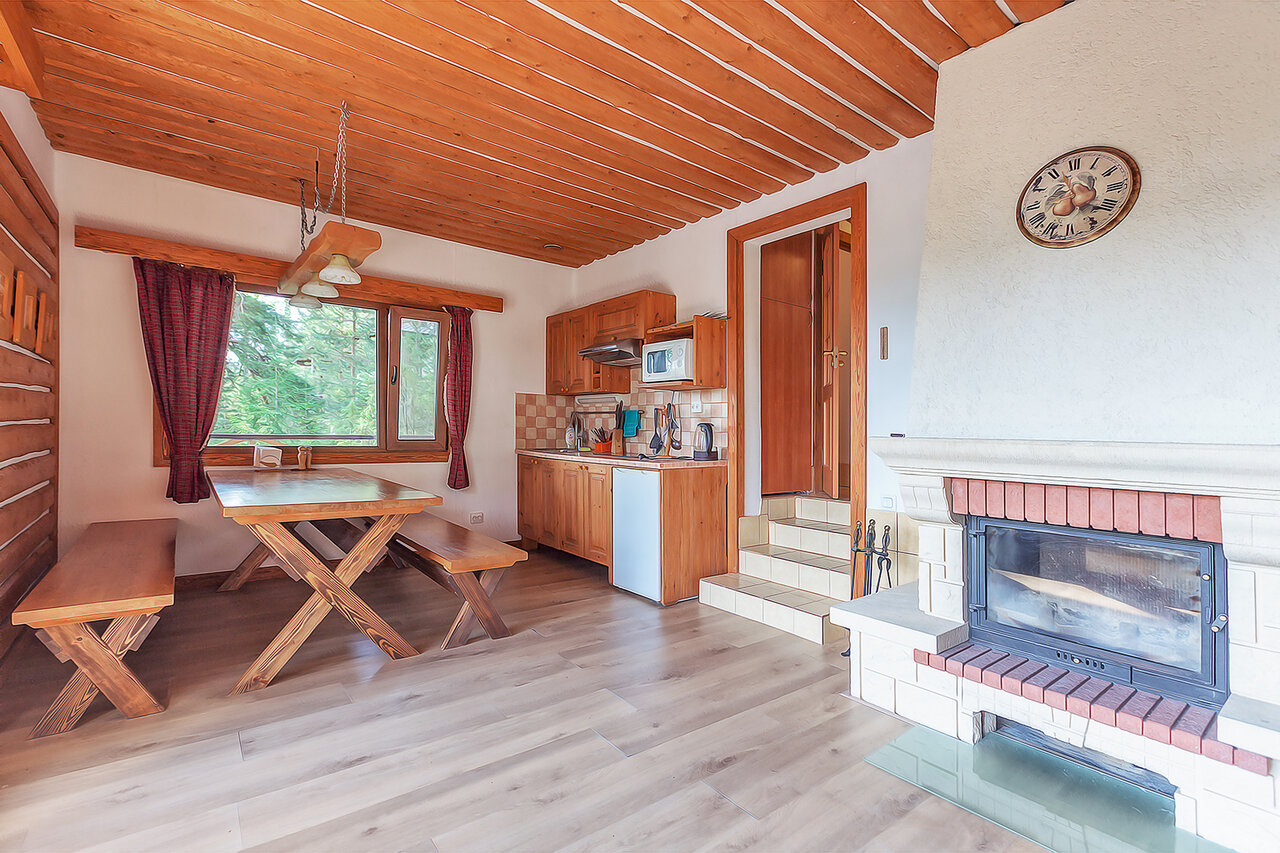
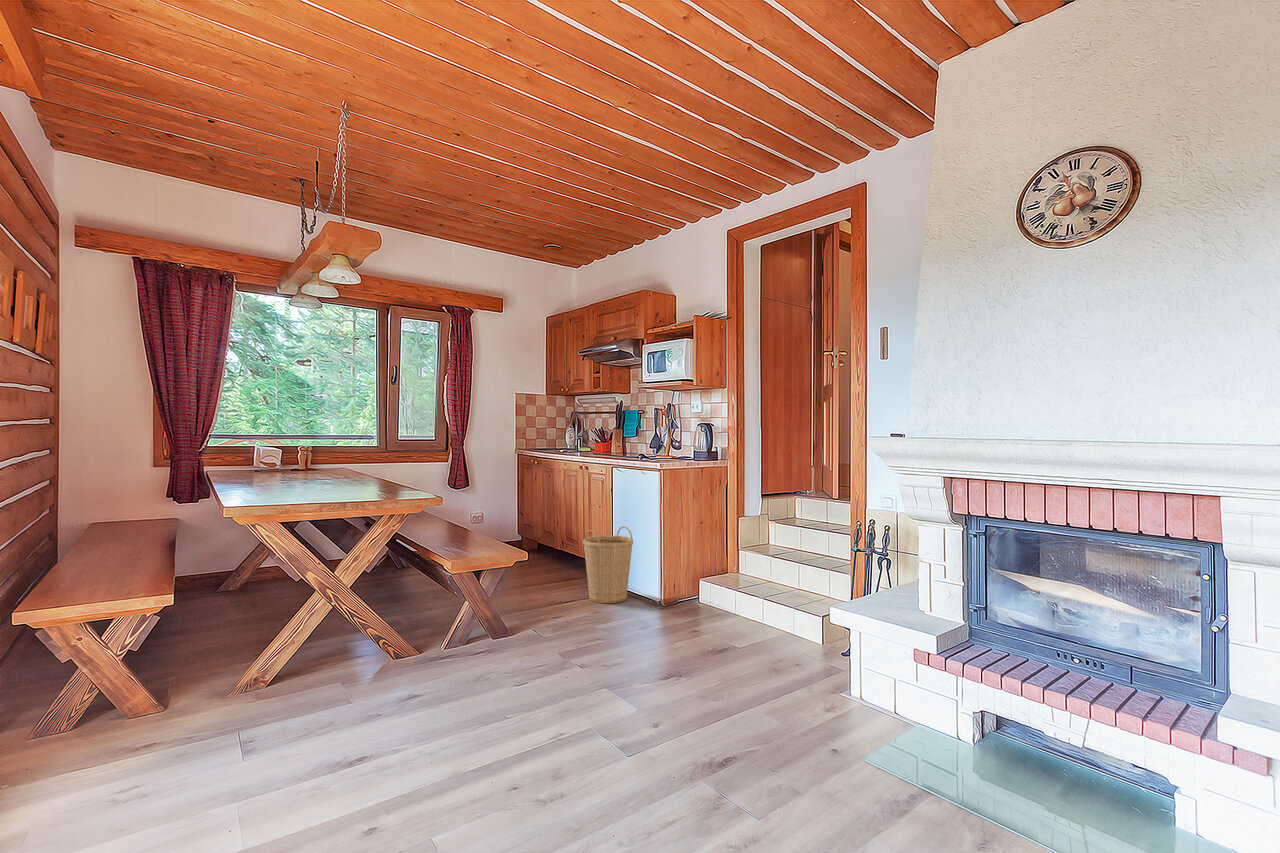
+ basket (608, 563)
